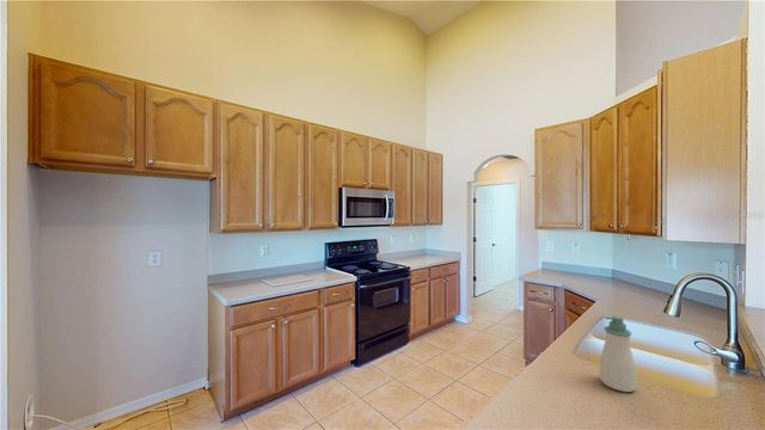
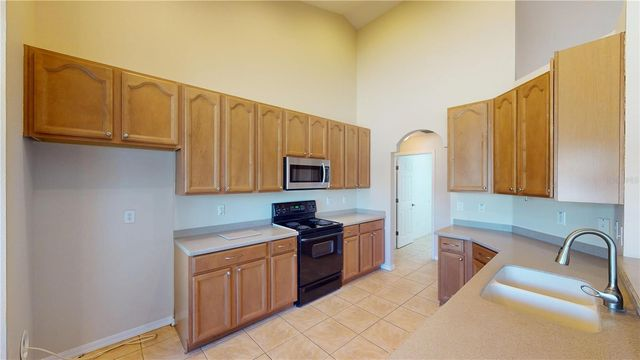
- soap bottle (617, 350)
